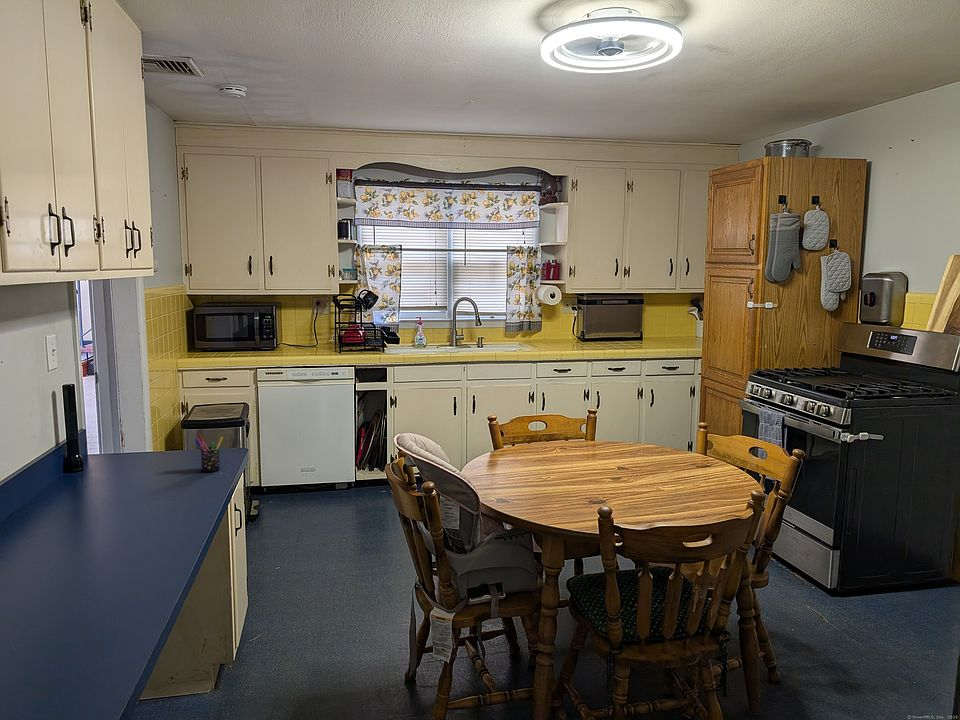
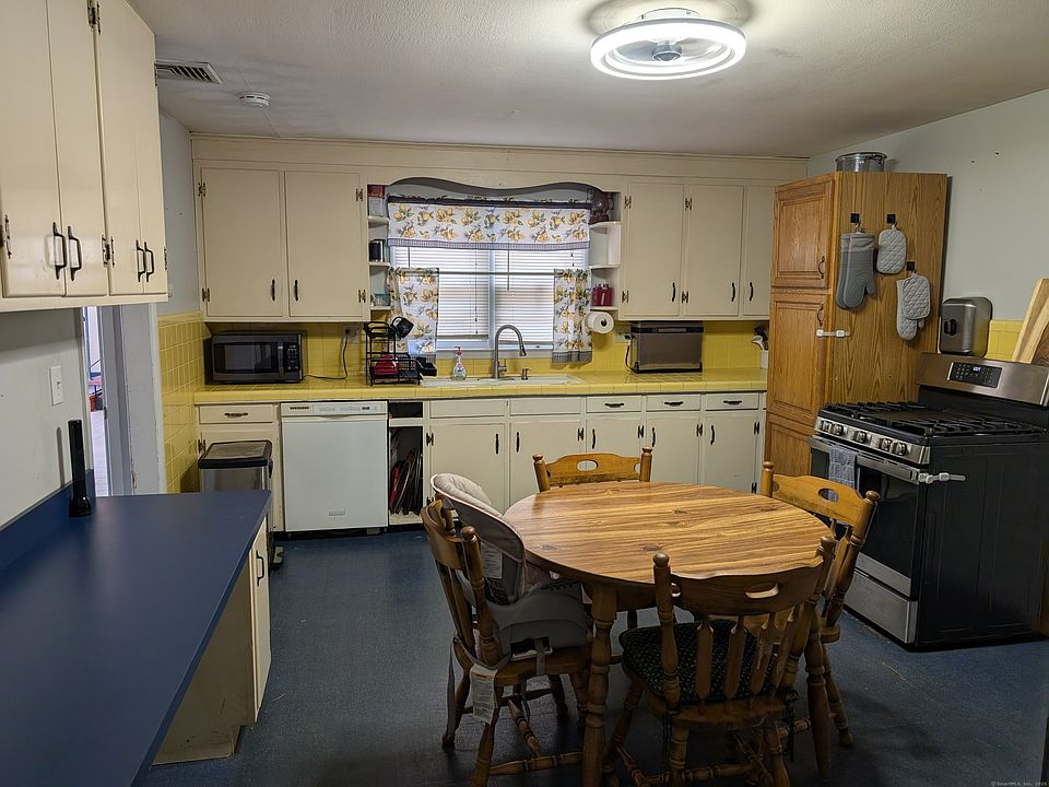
- pen holder (209, 452)
